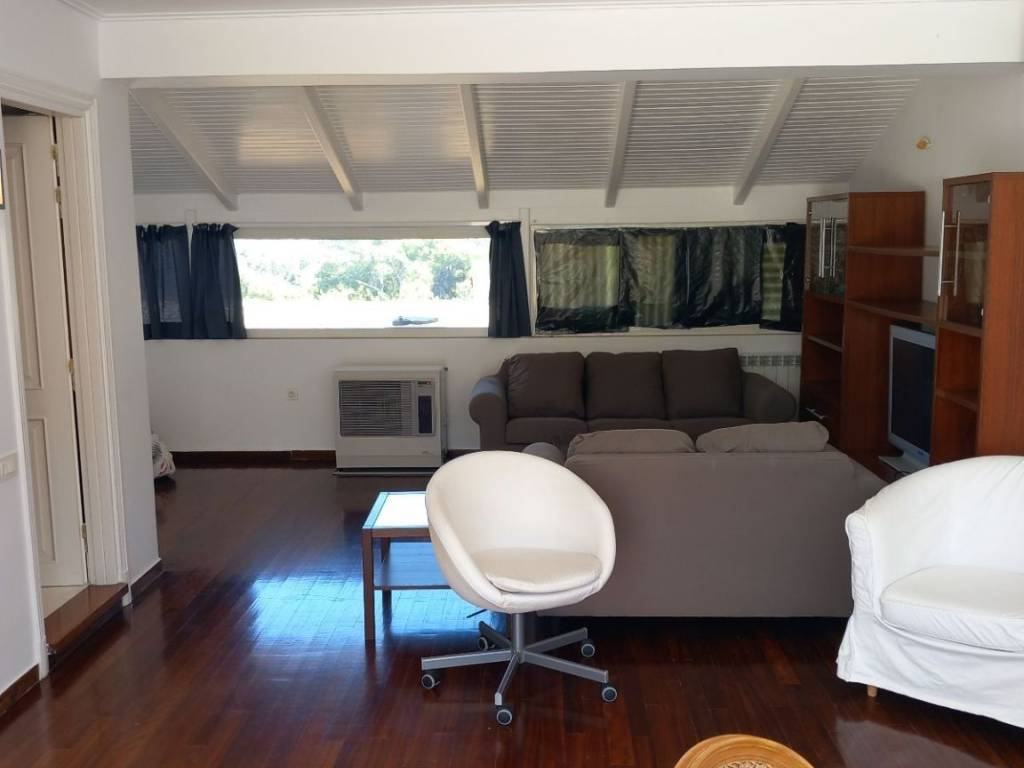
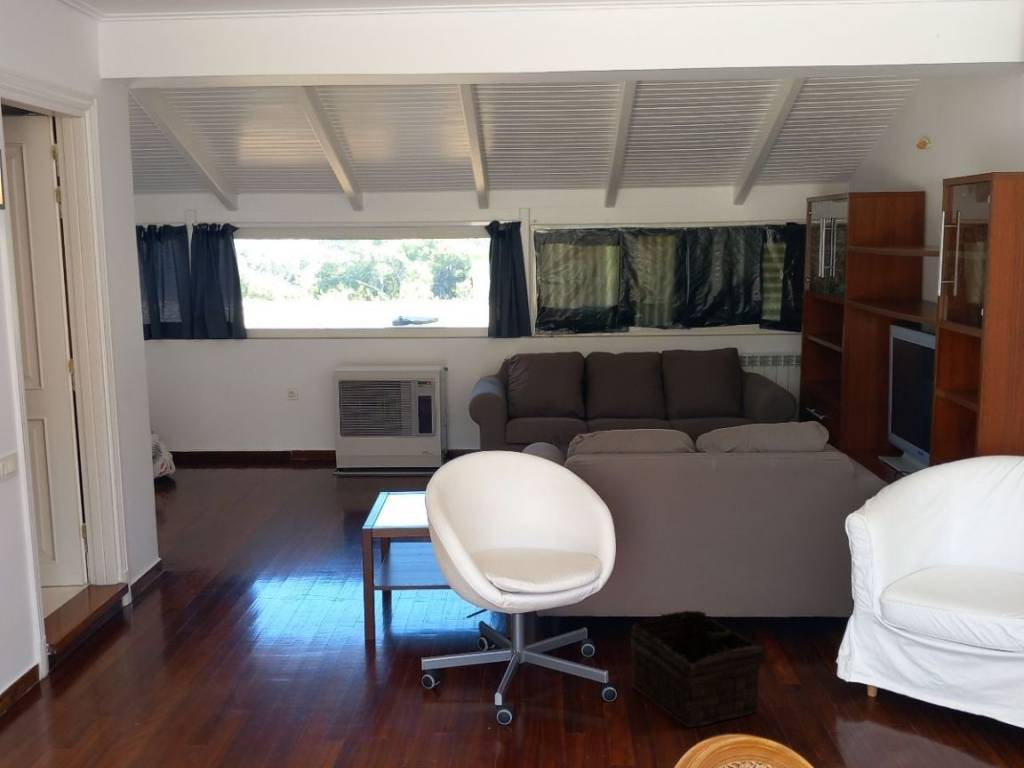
+ basket (701, 659)
